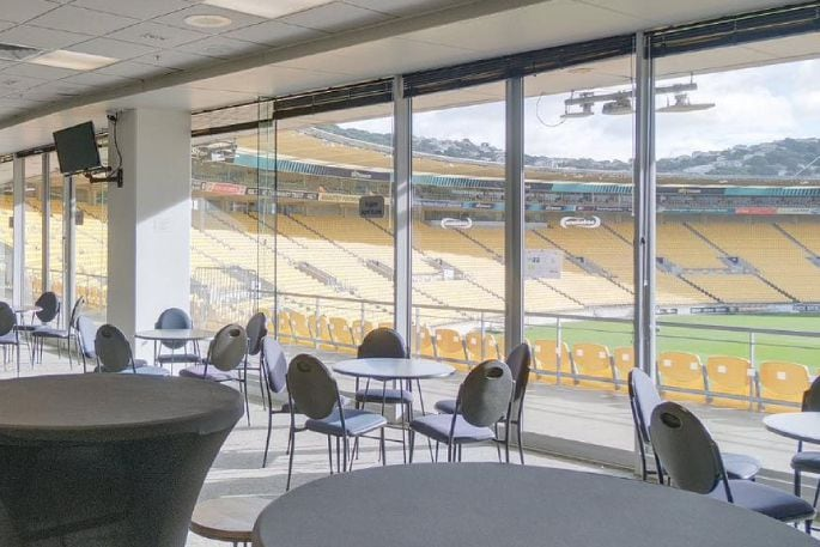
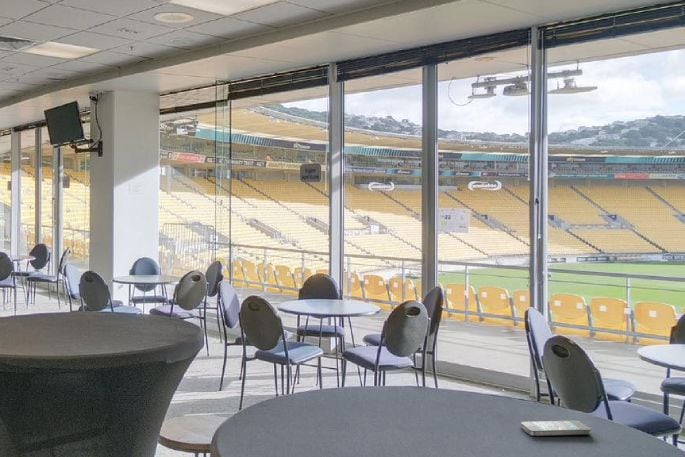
+ smartphone (555, 428)
